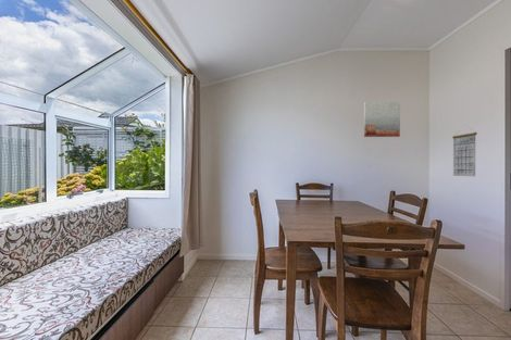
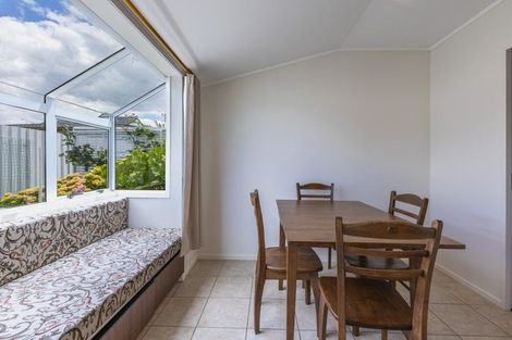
- calendar (463, 150)
- wall art (382, 119)
